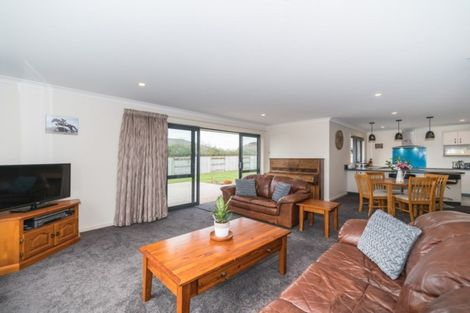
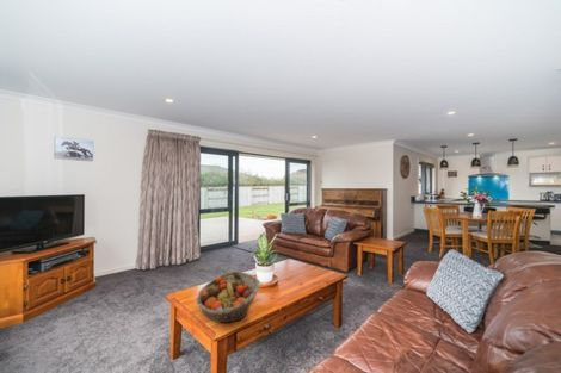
+ fruit basket (228, 294)
